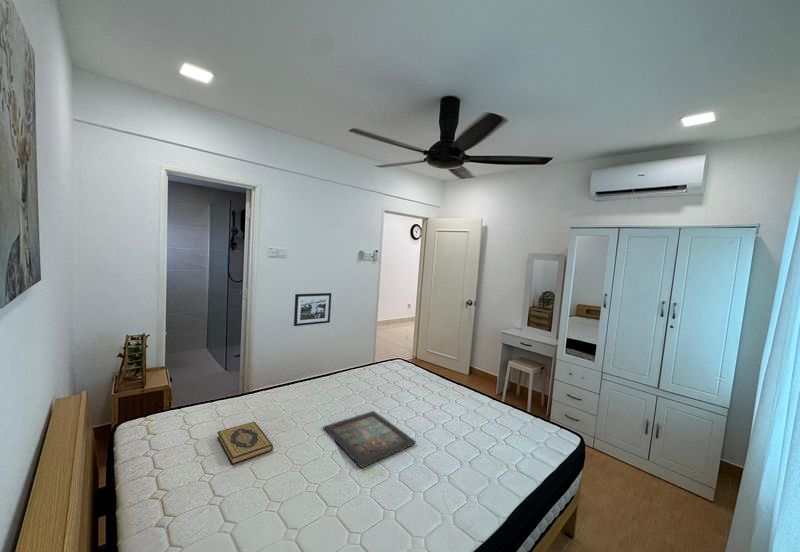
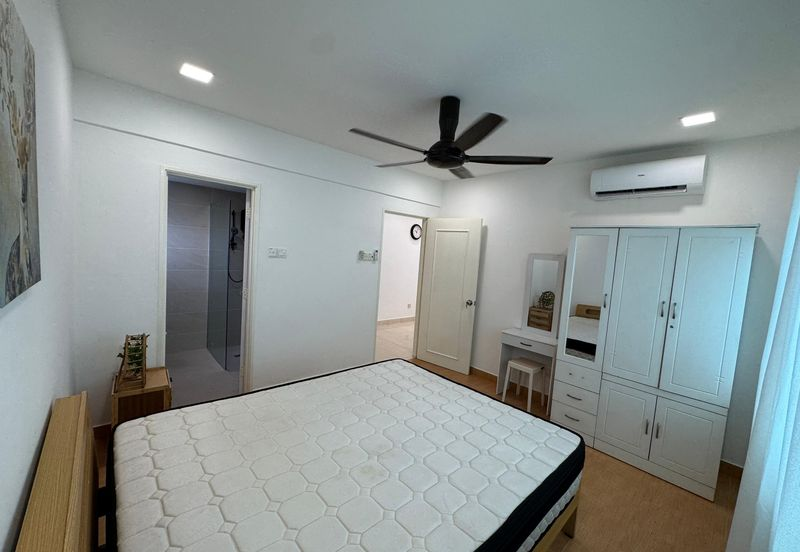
- hardback book (244, 440)
- icon panel (368, 435)
- picture frame (313, 308)
